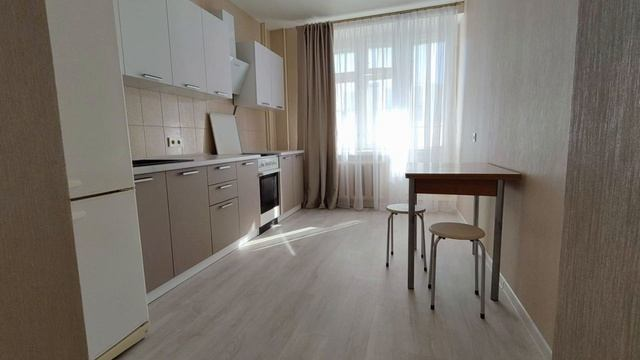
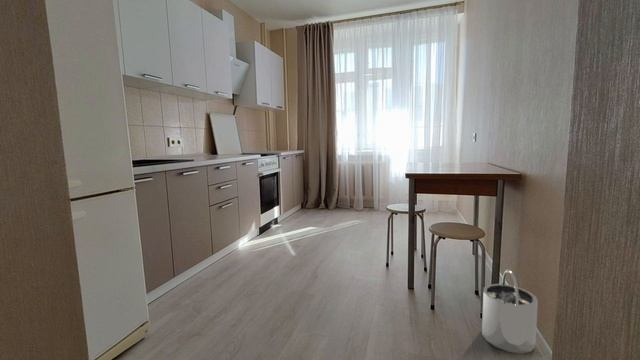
+ bucket (508, 305)
